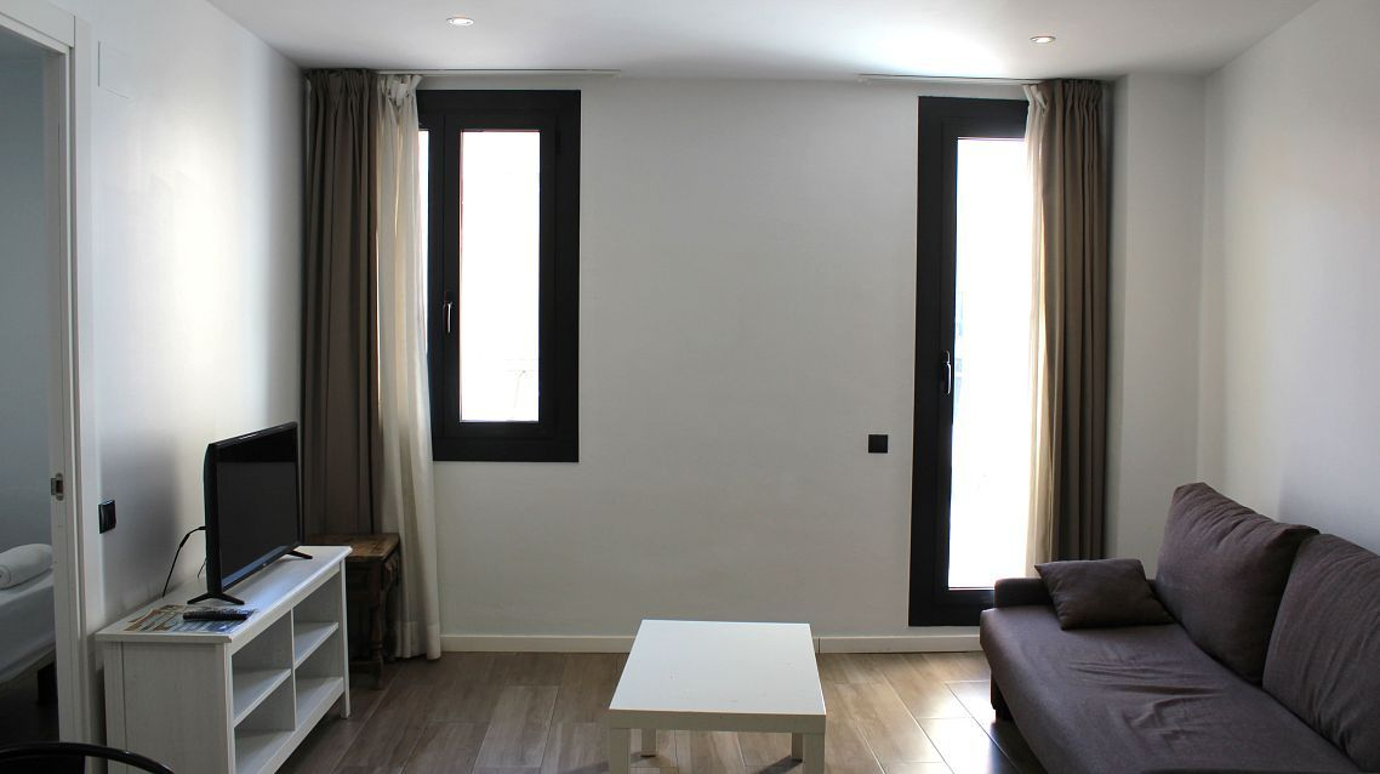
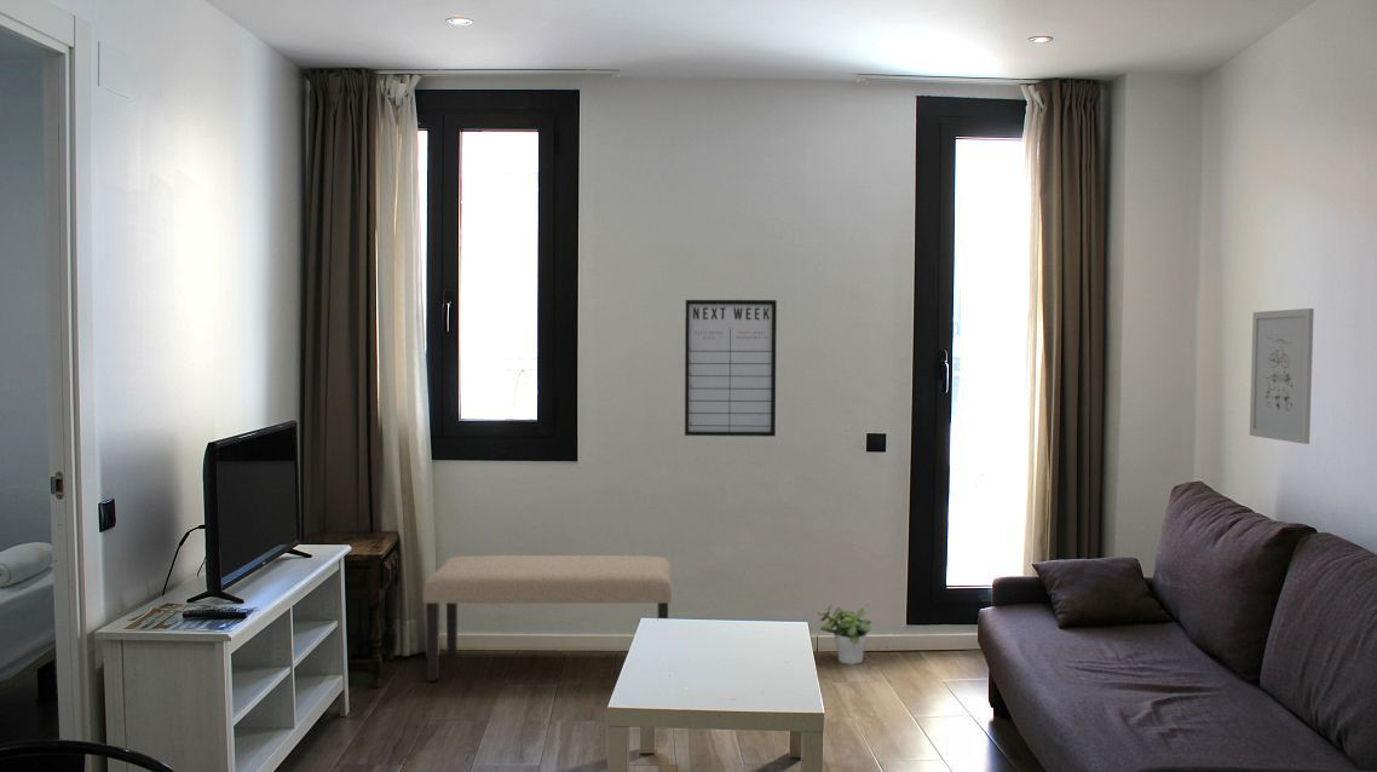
+ potted plant (845, 634)
+ writing board (730, 368)
+ wall art (1279, 375)
+ bench (553, 601)
